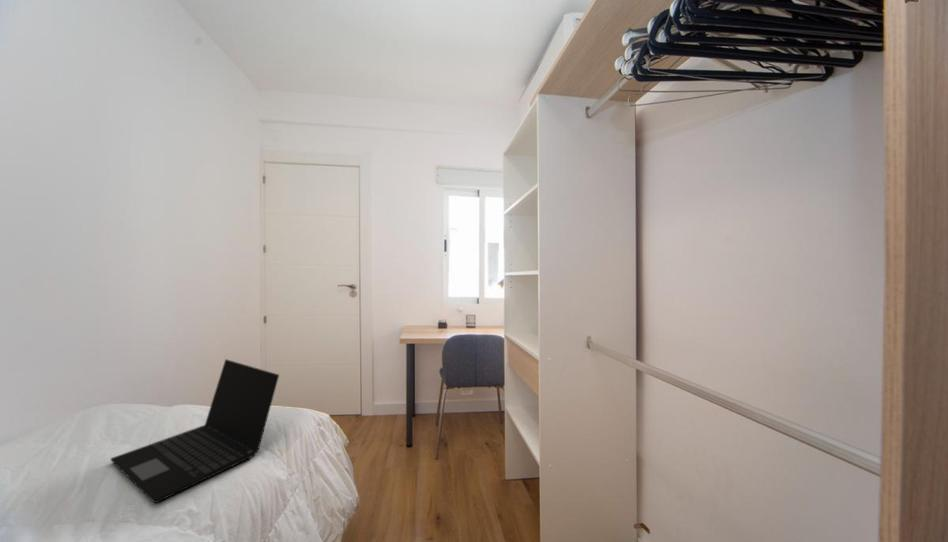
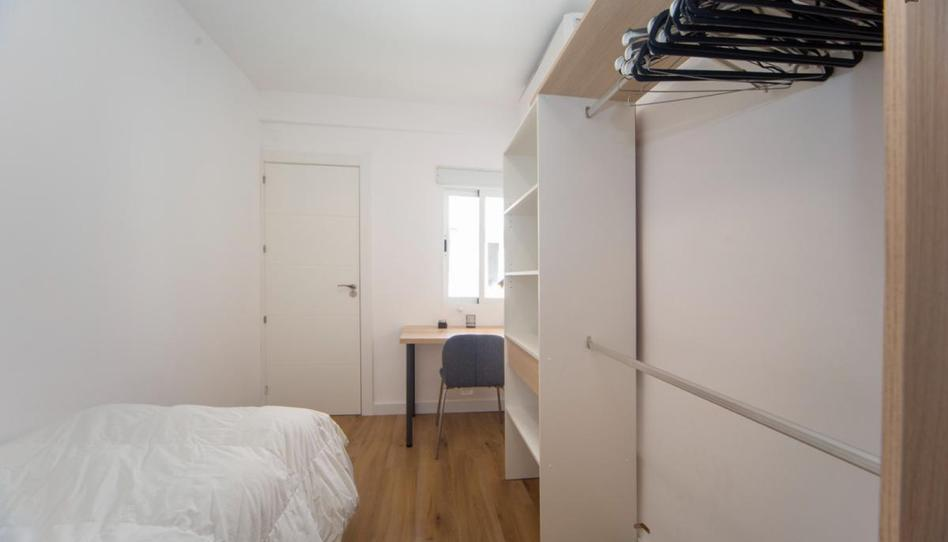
- laptop (206, 419)
